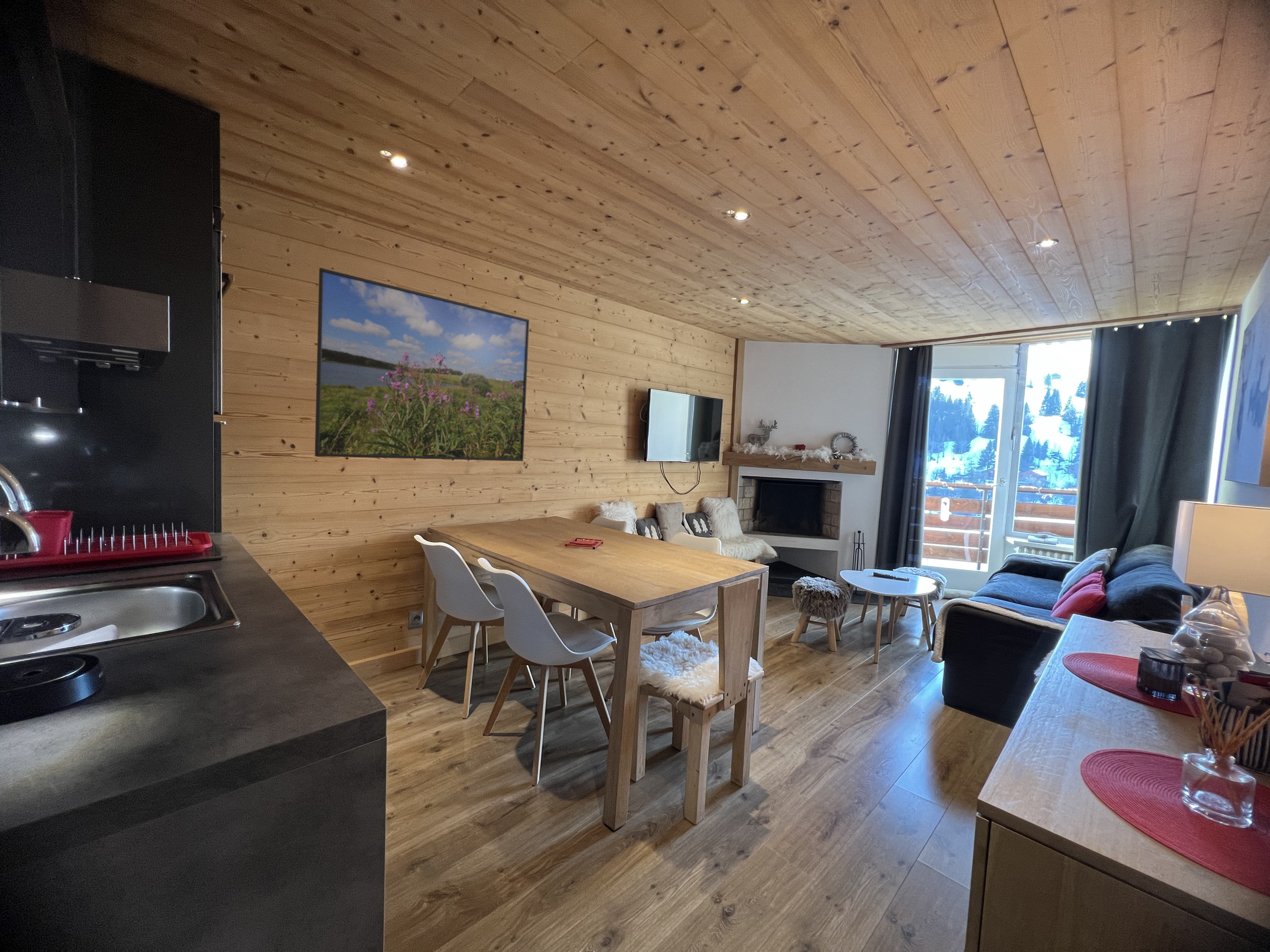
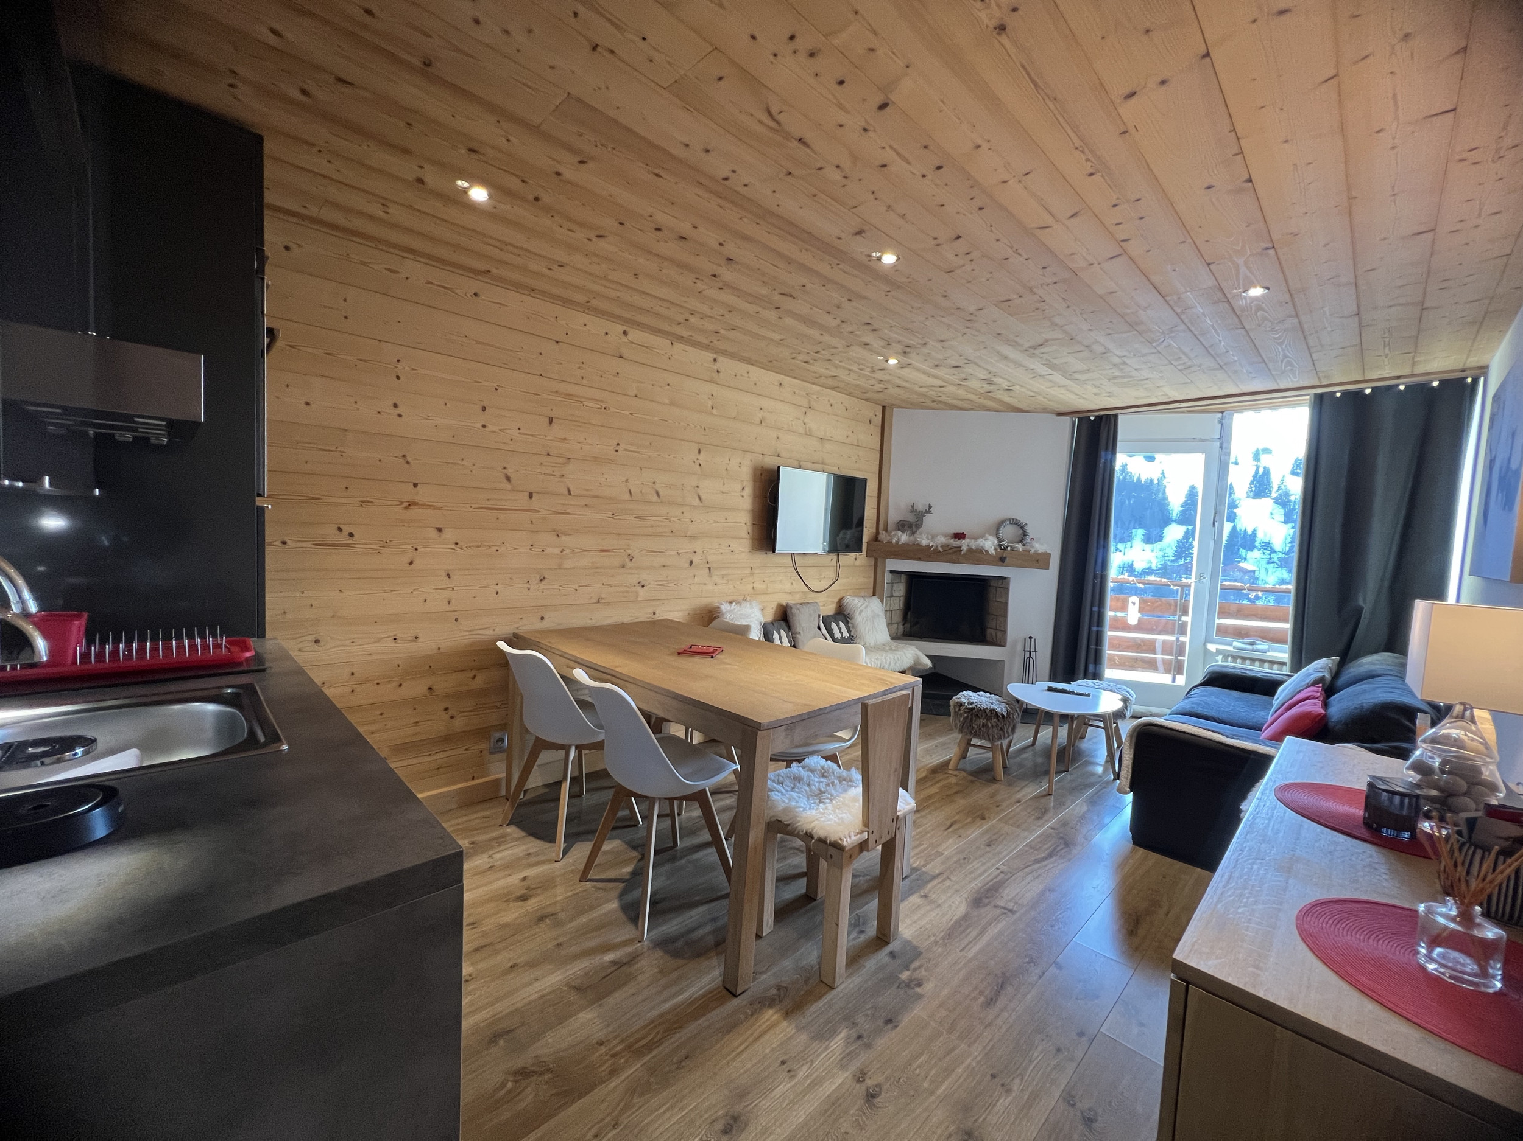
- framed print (436, 379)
